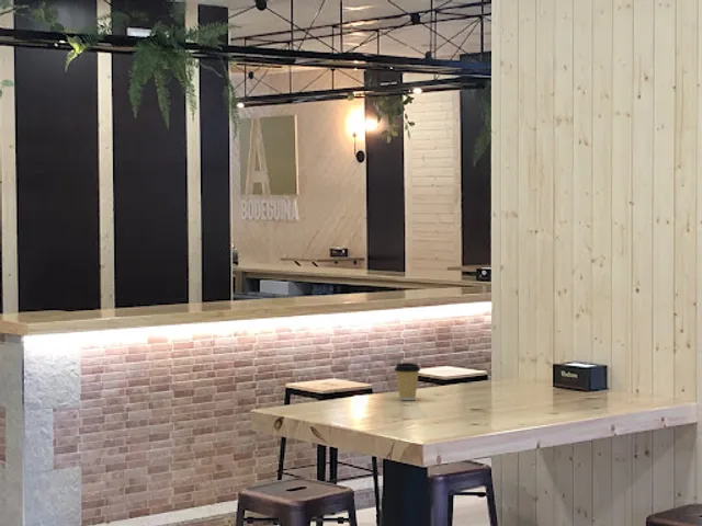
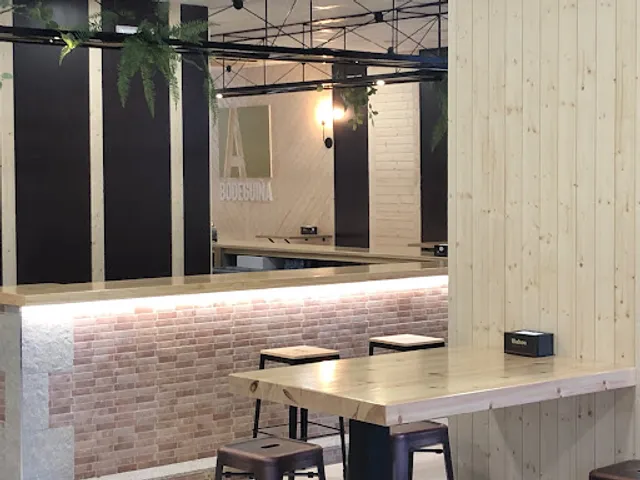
- coffee cup (407, 381)
